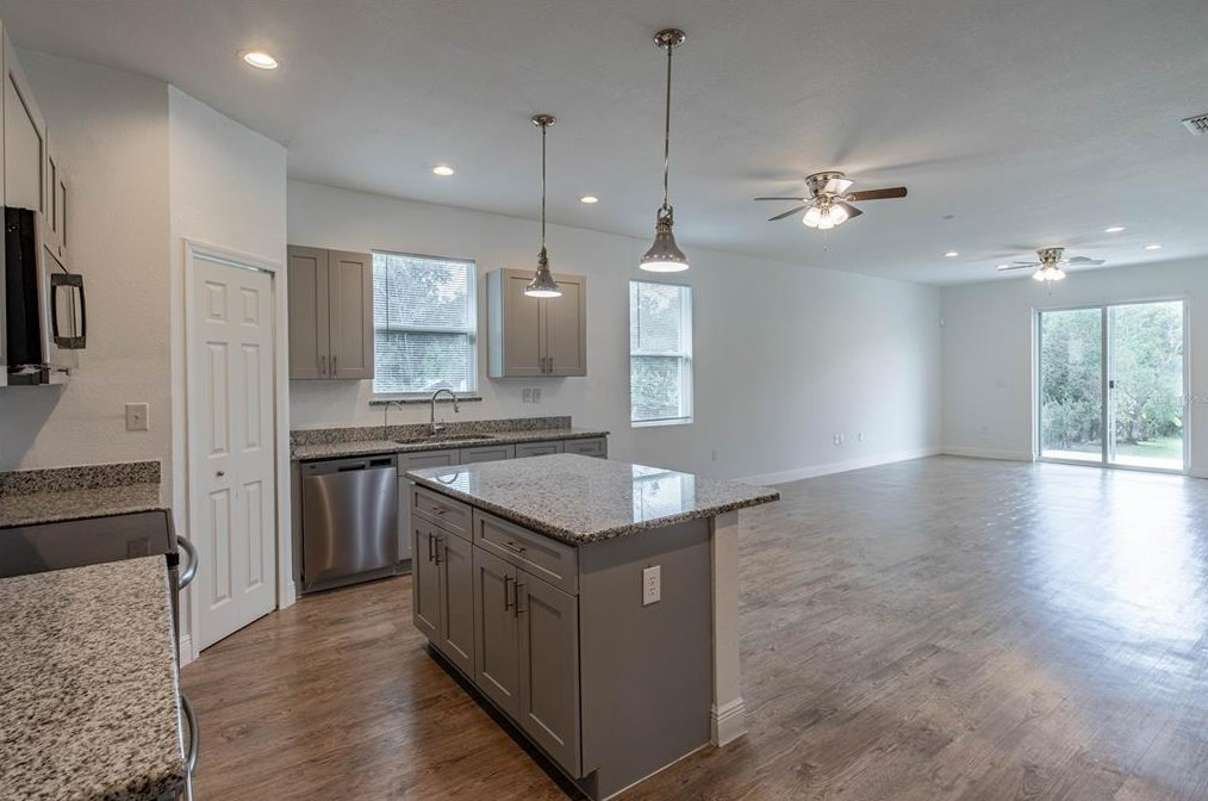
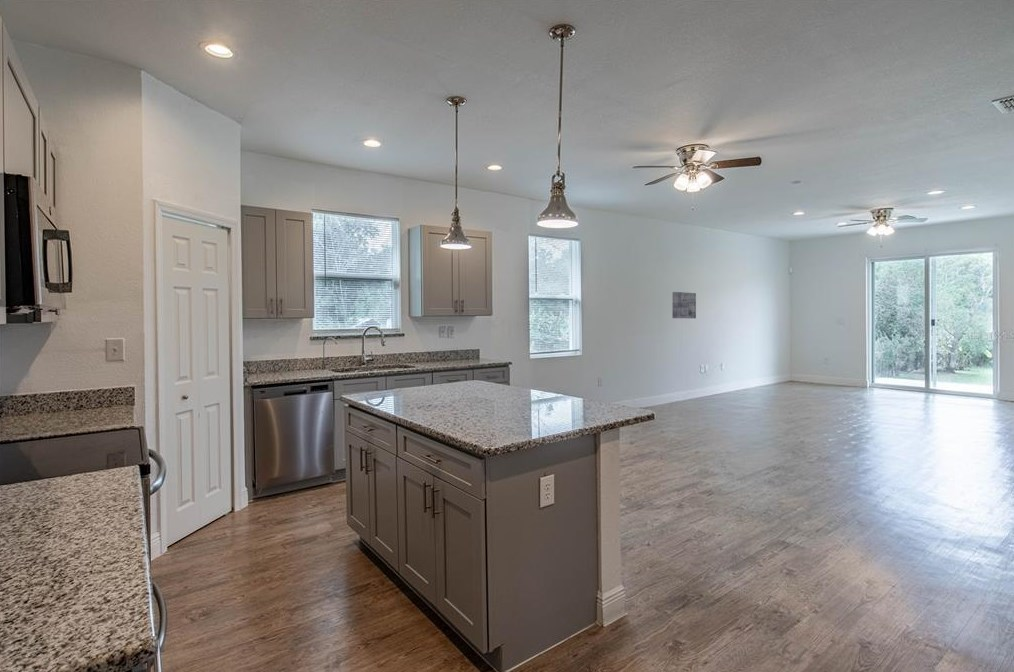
+ wall art (684, 305)
